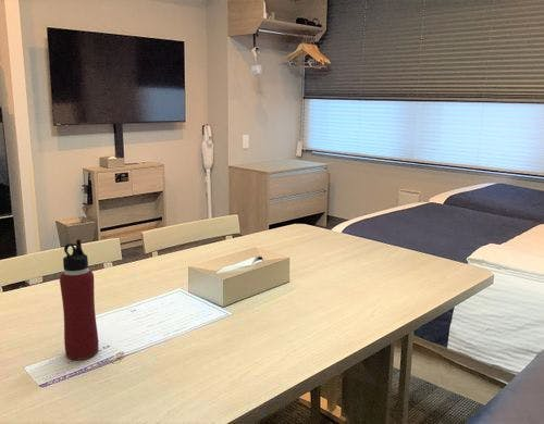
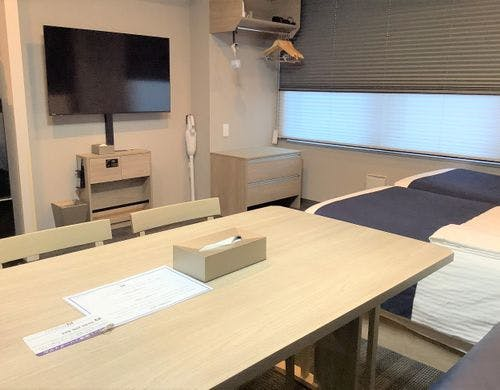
- water bottle (77, 298)
